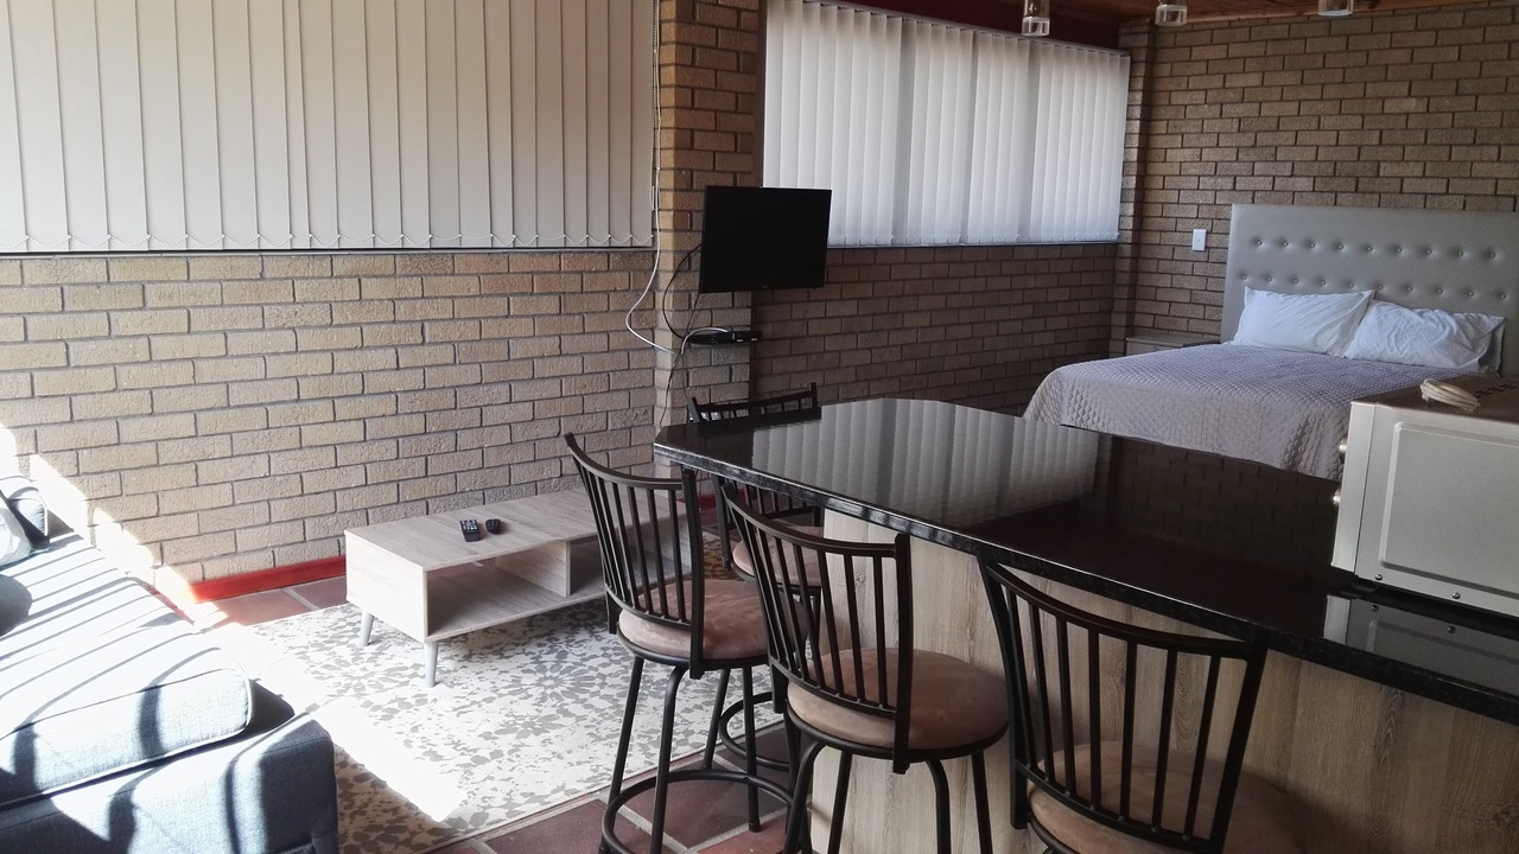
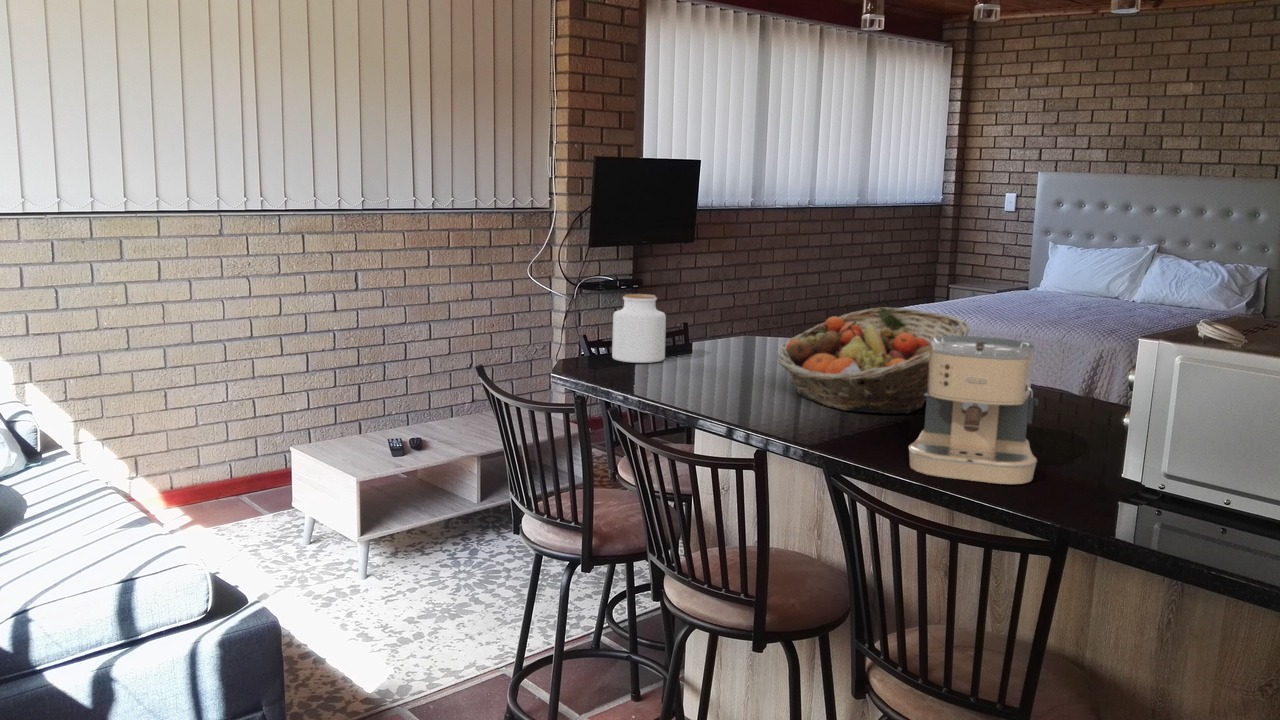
+ jar (641, 327)
+ fruit basket (869, 356)
+ coffee maker (975, 404)
